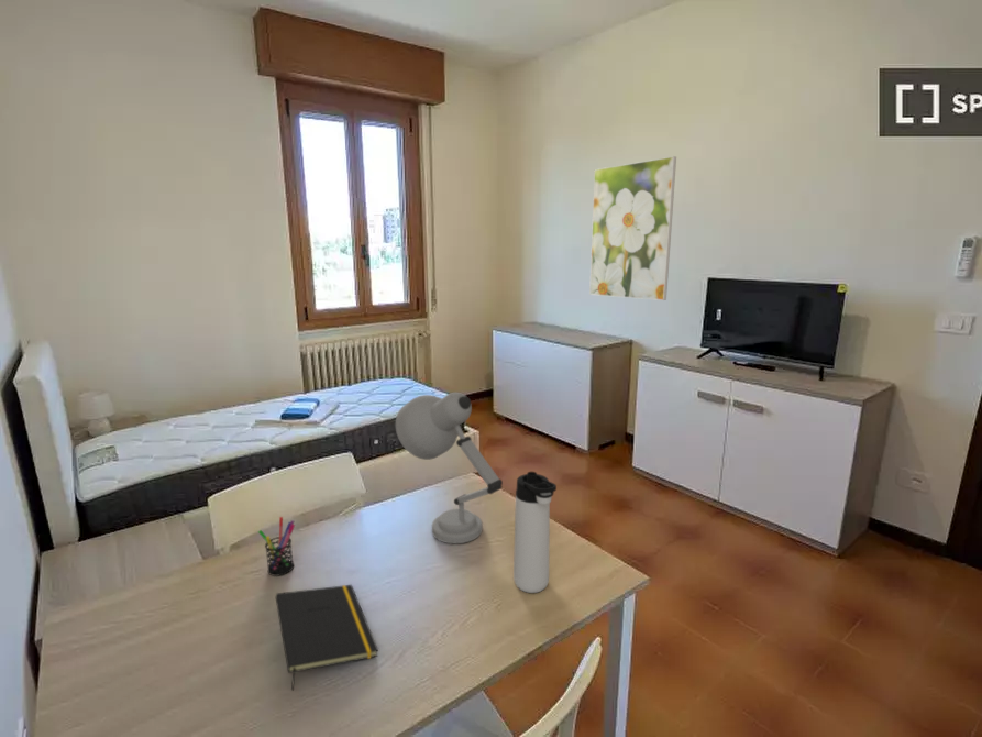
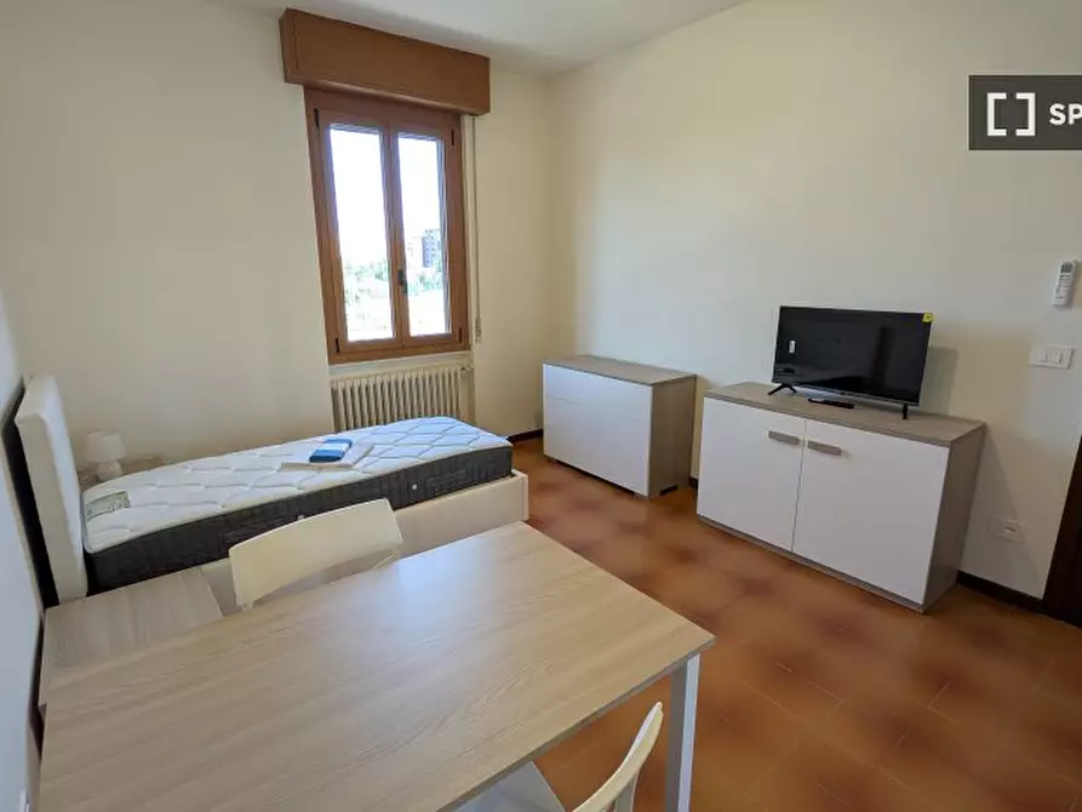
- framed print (628, 232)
- thermos bottle (536, 534)
- notepad (323, 623)
- pen holder (276, 547)
- desk lamp (444, 452)
